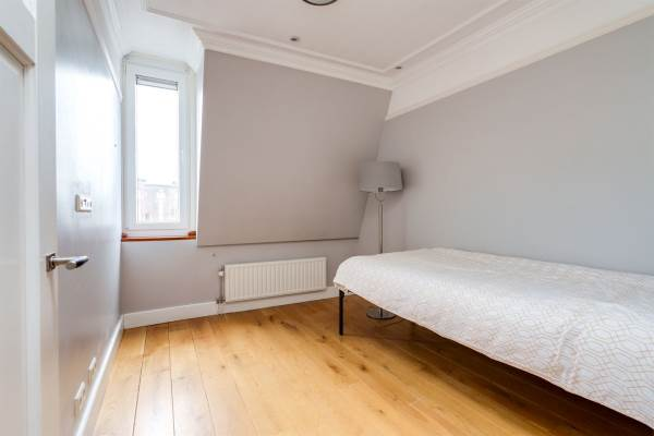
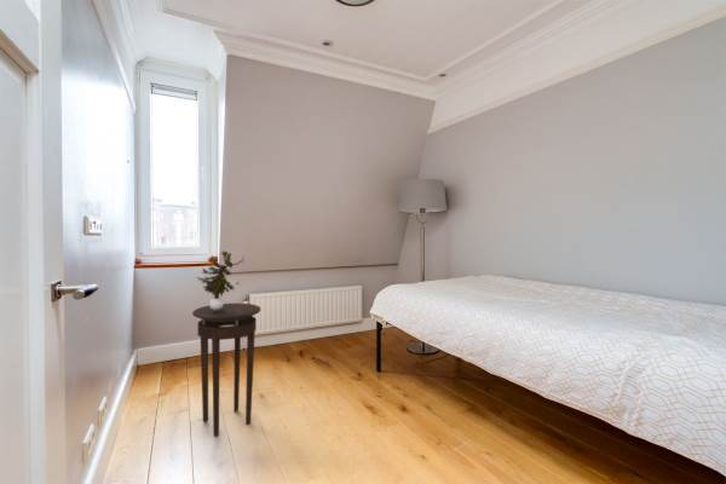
+ potted plant (221, 278)
+ stool (235, 365)
